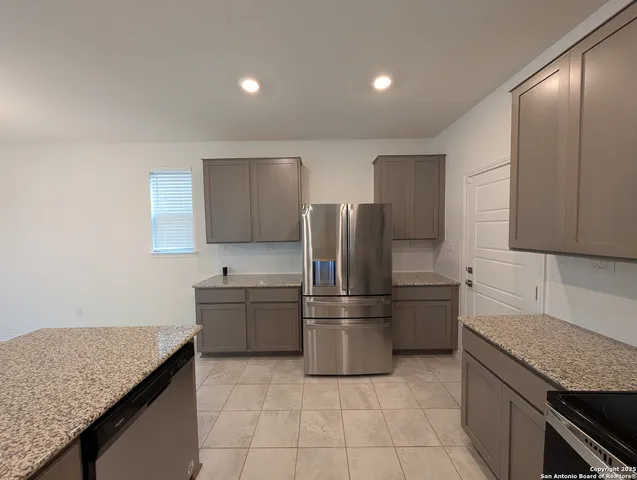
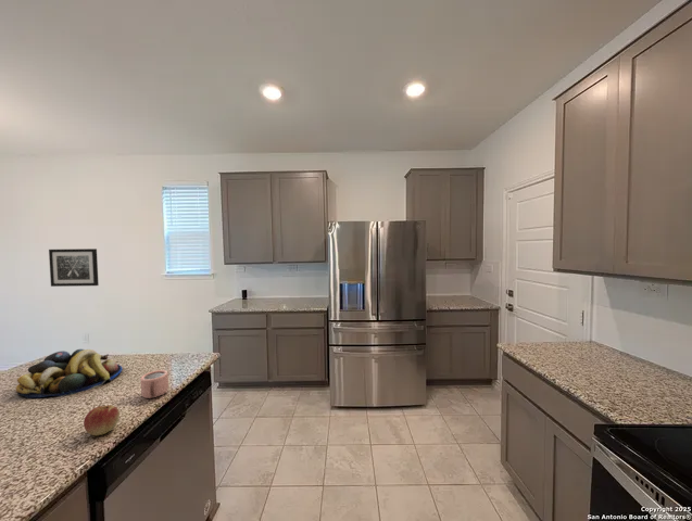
+ fruit bowl (74, 366)
+ wall art (73, 267)
+ mug (154, 385)
+ apple (101, 418)
